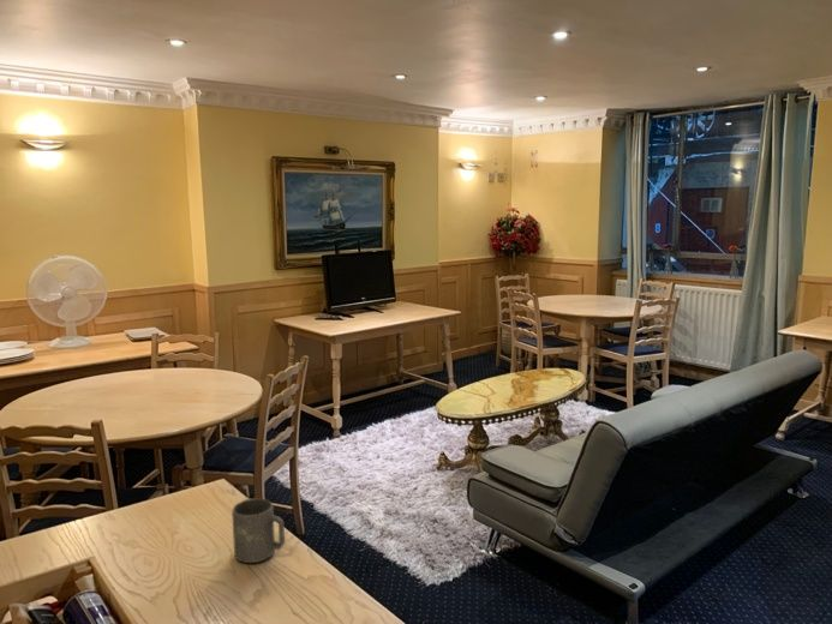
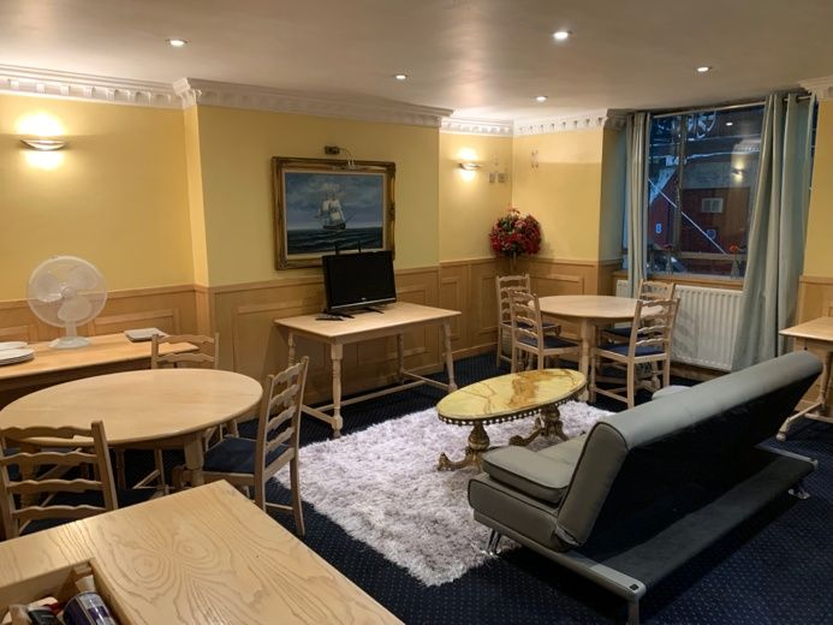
- mug (259, 530)
